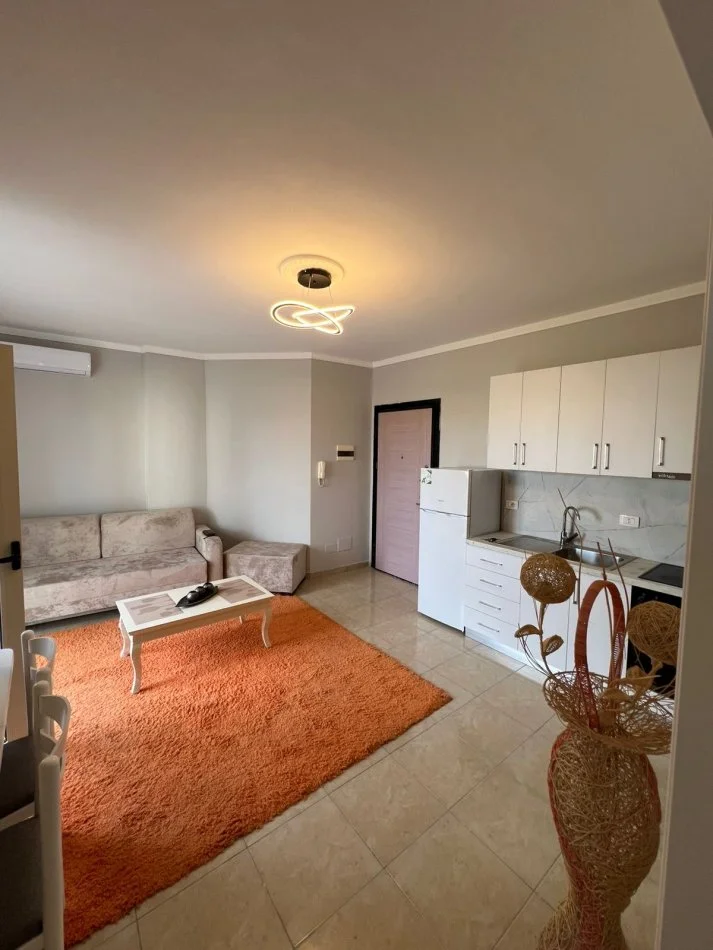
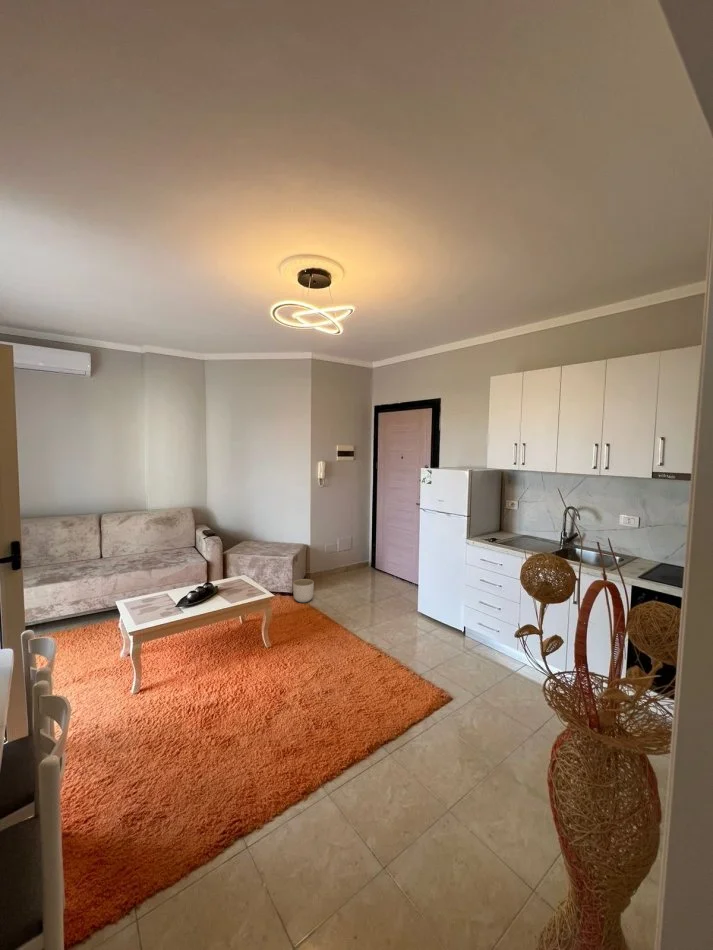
+ planter (303, 591)
